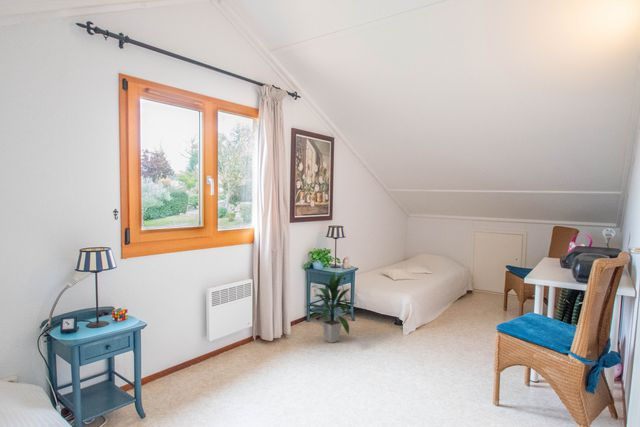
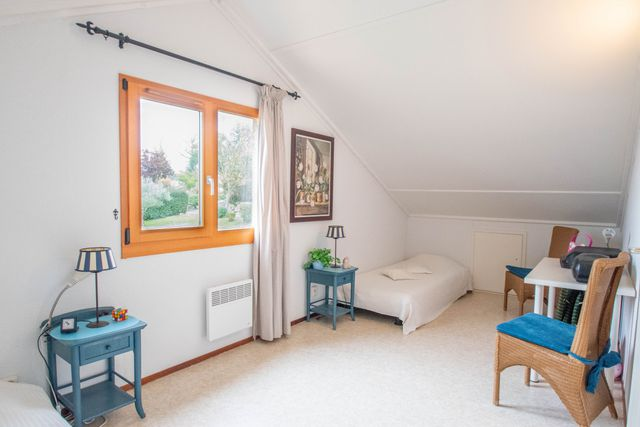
- indoor plant (332, 307)
